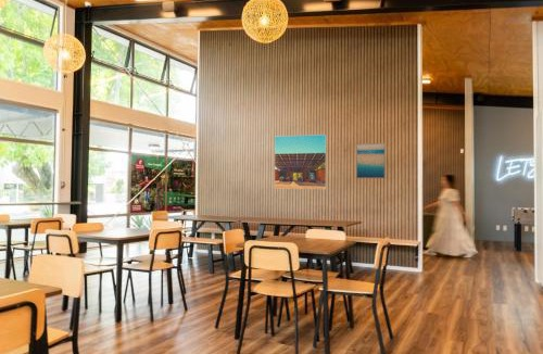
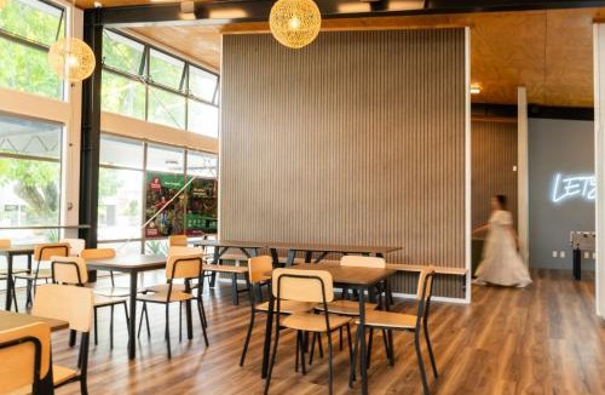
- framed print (300, 162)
- wall art (370, 161)
